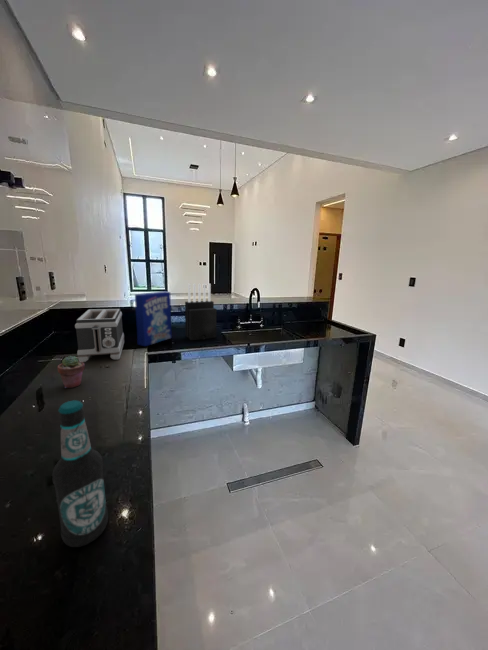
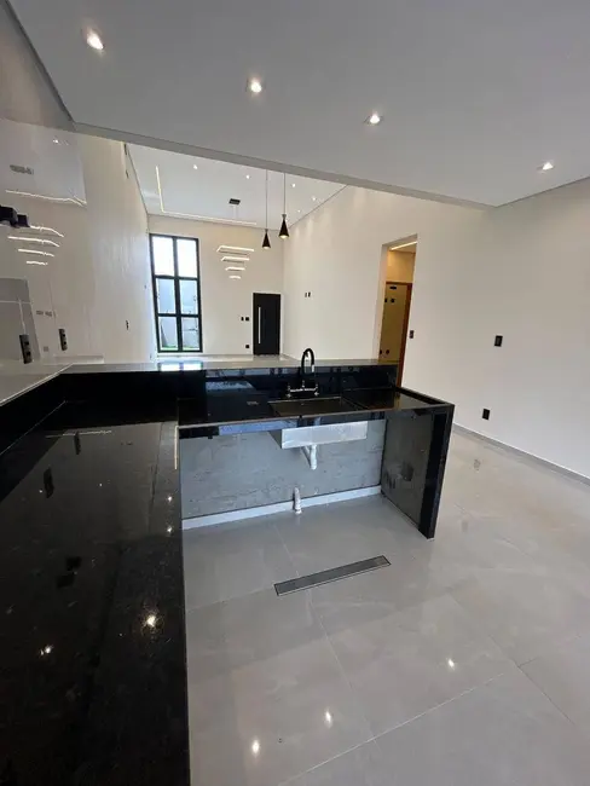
- potted succulent (71, 370)
- cereal box (154, 317)
- knife block (201, 311)
- toaster (101, 334)
- bottle (79, 471)
